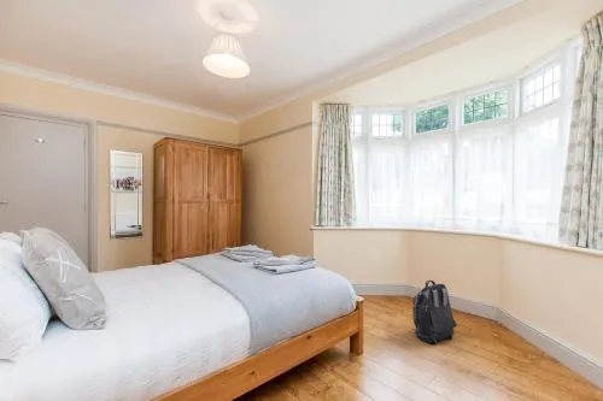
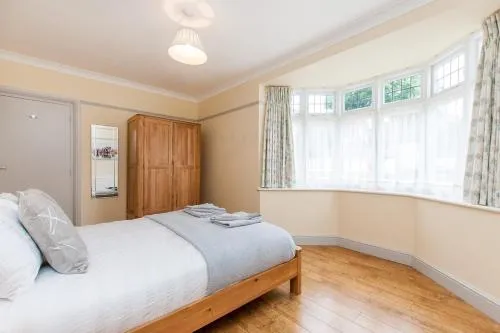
- backpack (433, 308)
